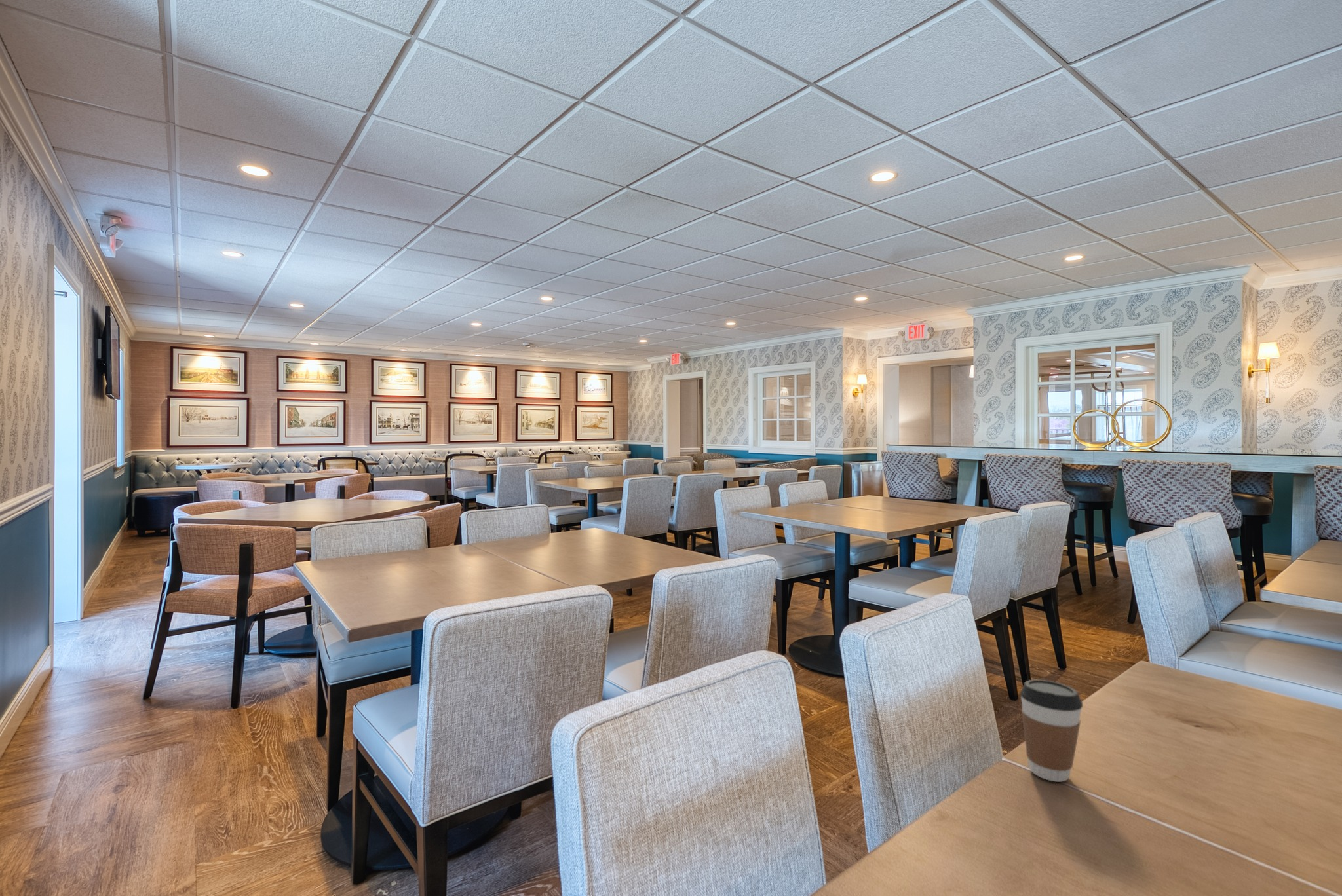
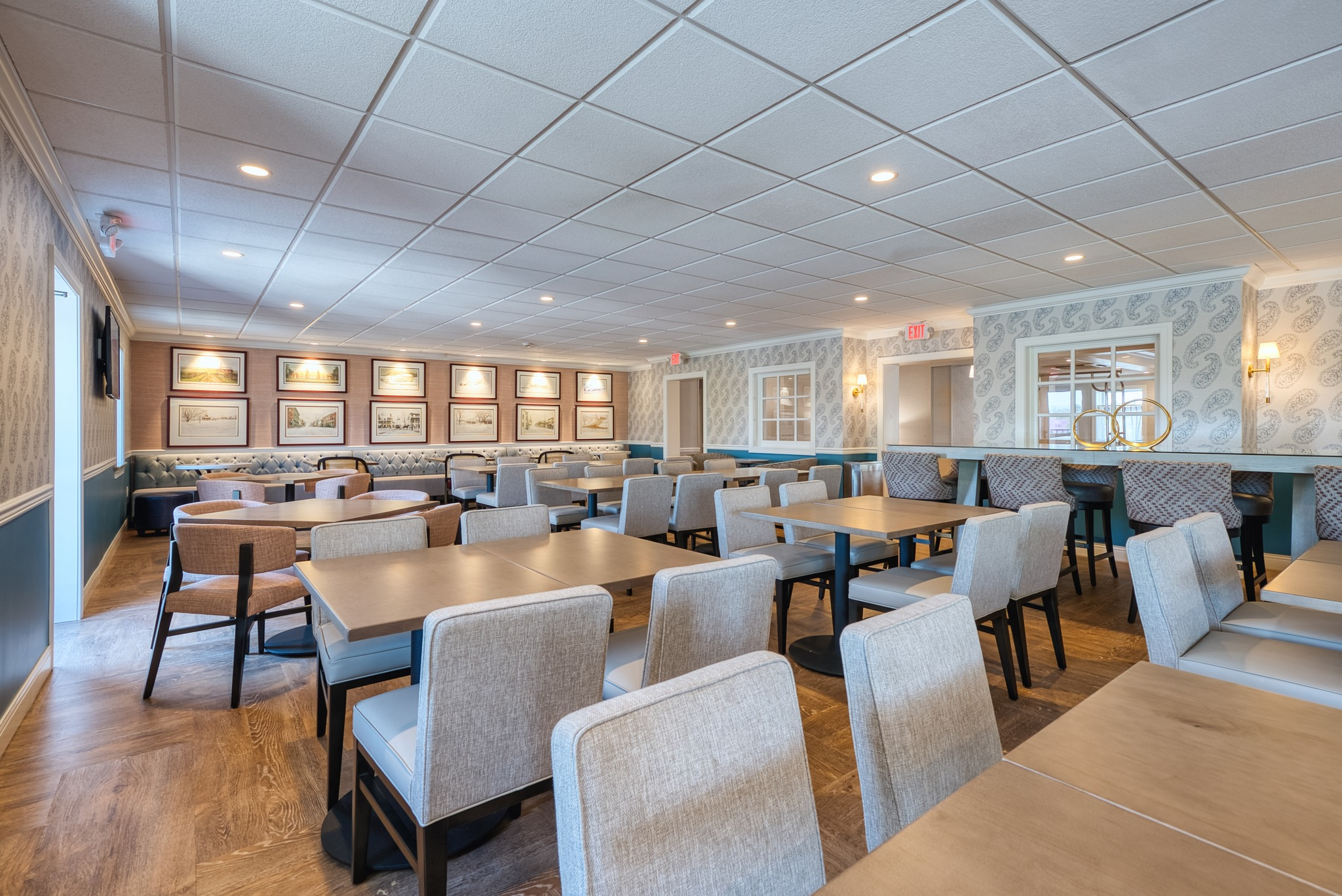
- coffee cup (1050, 730)
